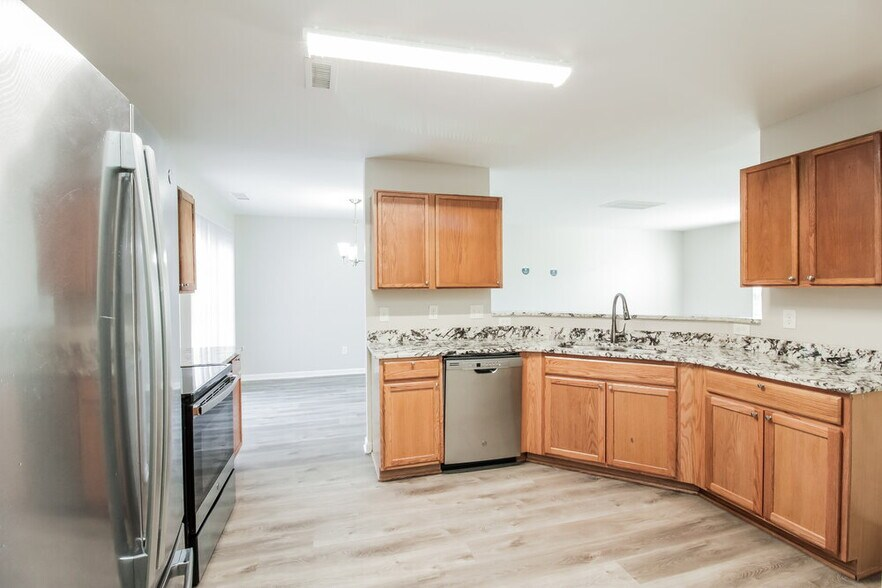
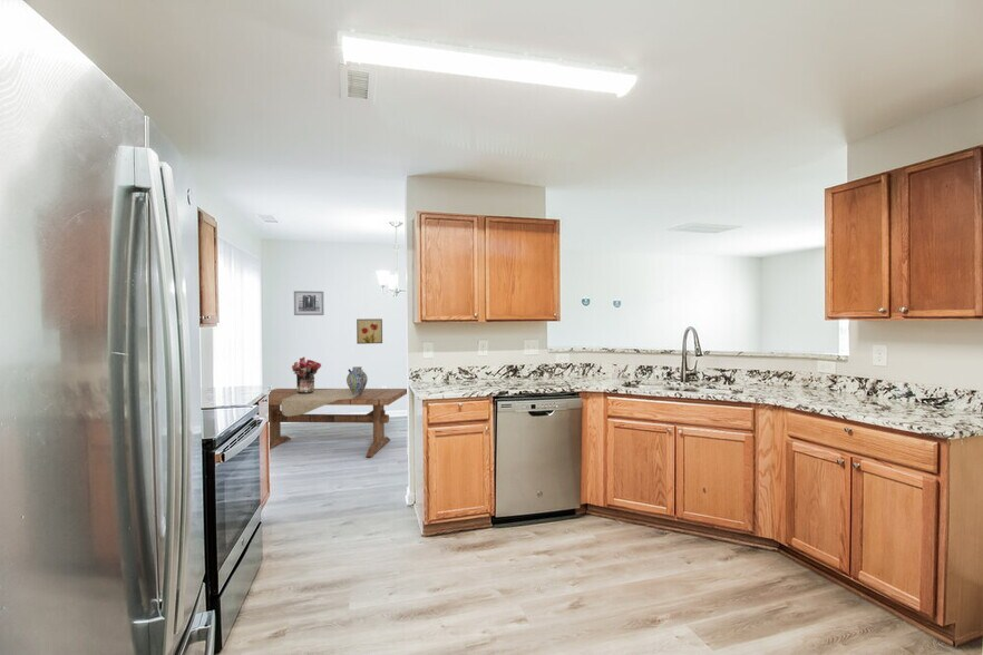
+ bouquet (305, 374)
+ wall art (309, 303)
+ dining table (328, 420)
+ ceramic jug (357, 380)
+ wall art (369, 331)
